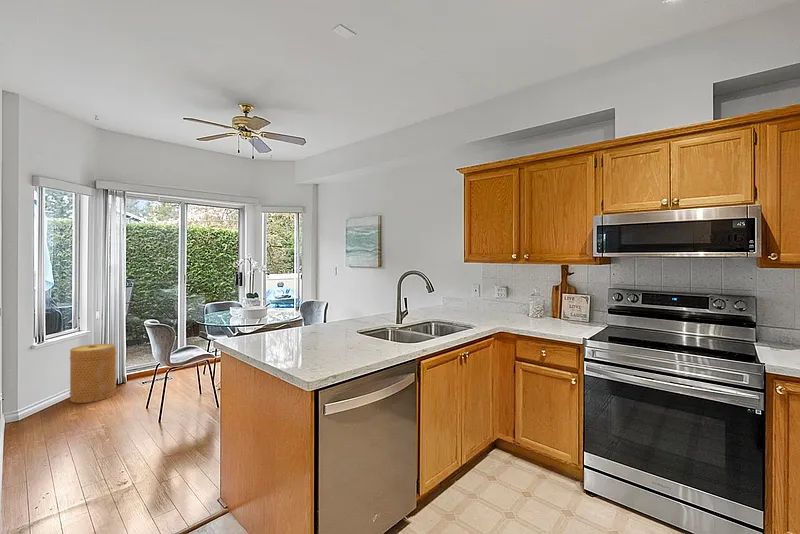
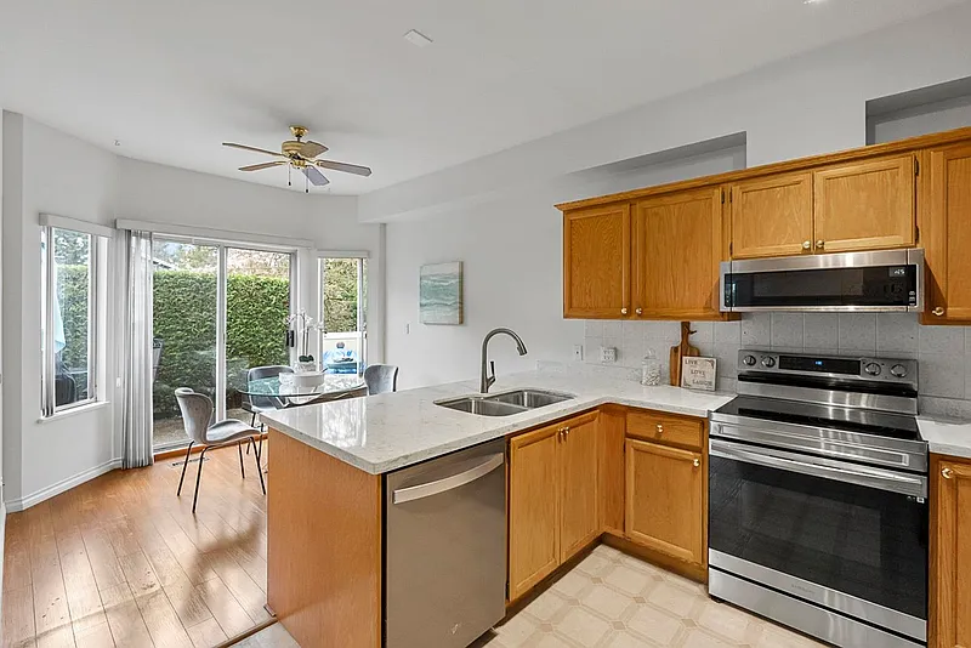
- basket (93, 371)
